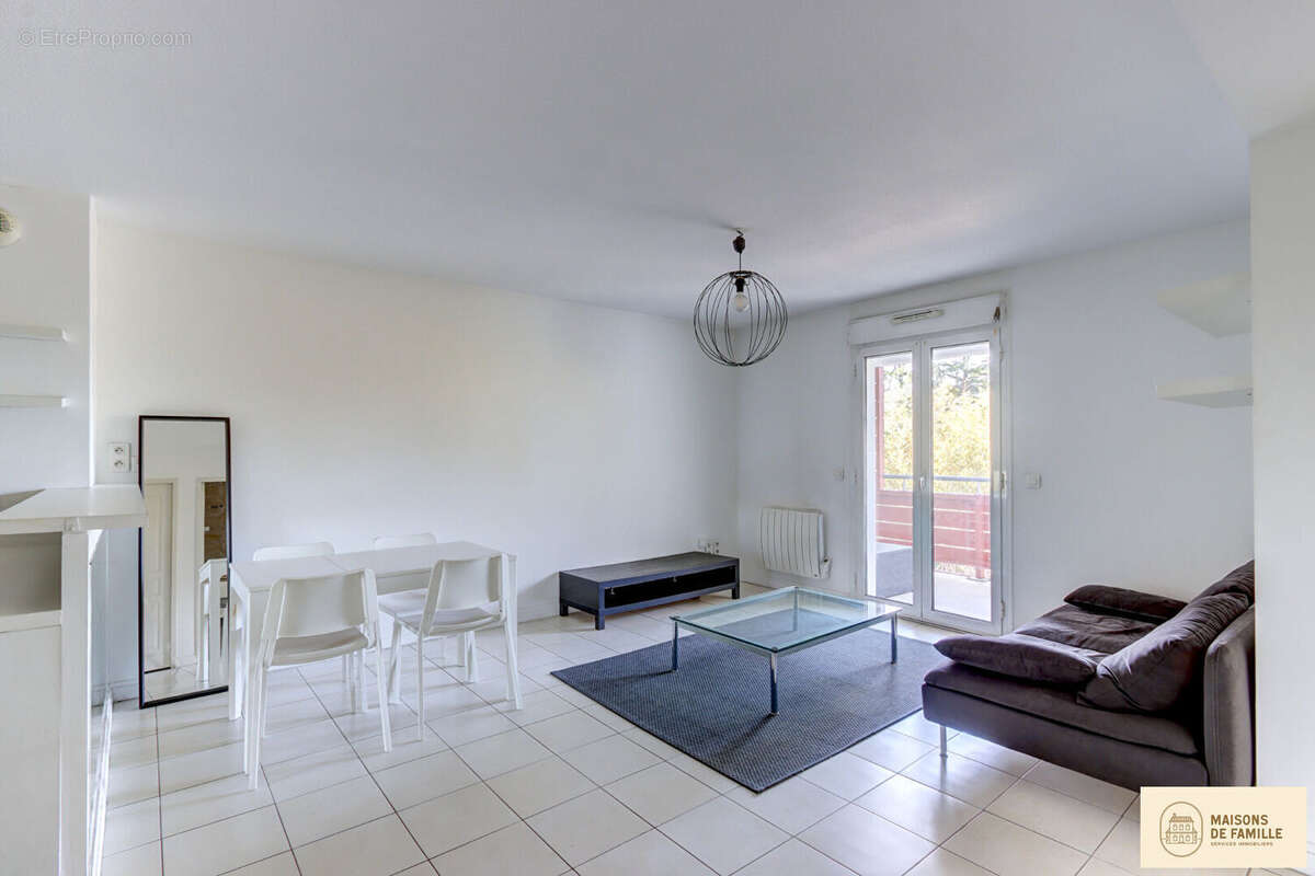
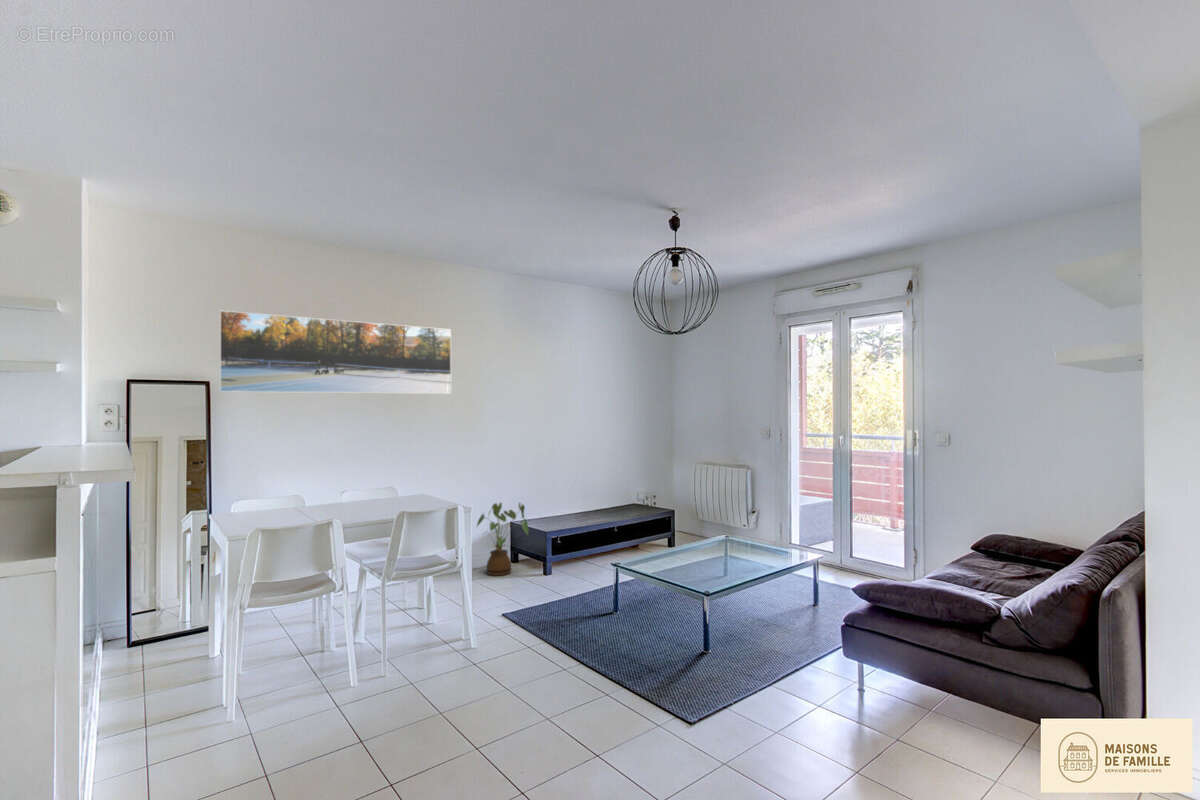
+ house plant (503, 538)
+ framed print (348, 356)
